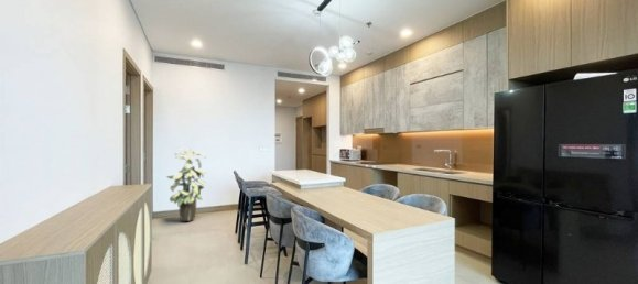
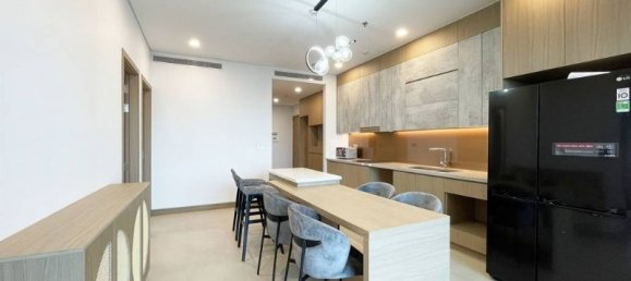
- indoor plant (186, 183)
